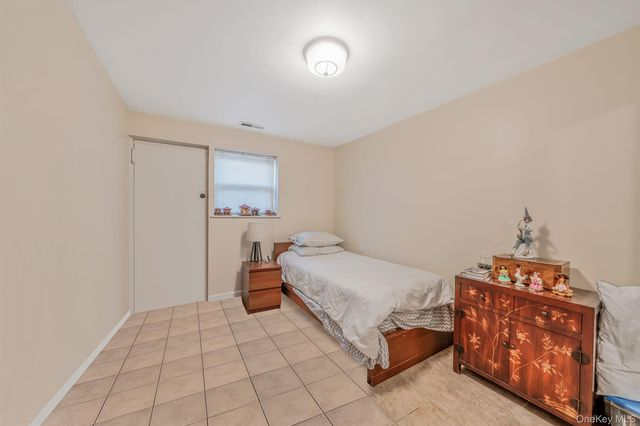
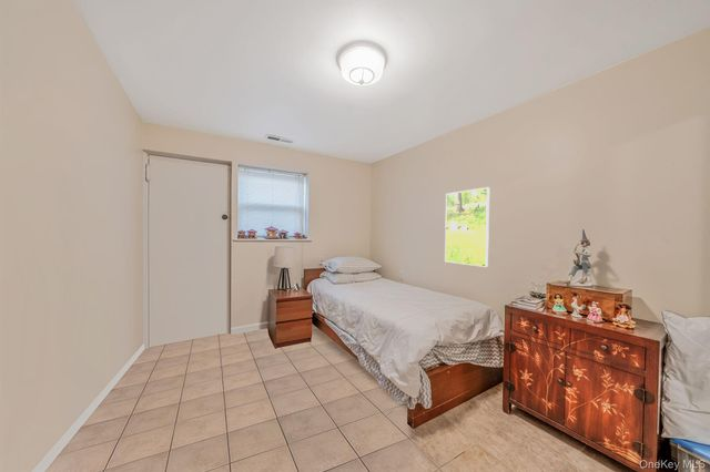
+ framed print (465, 227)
